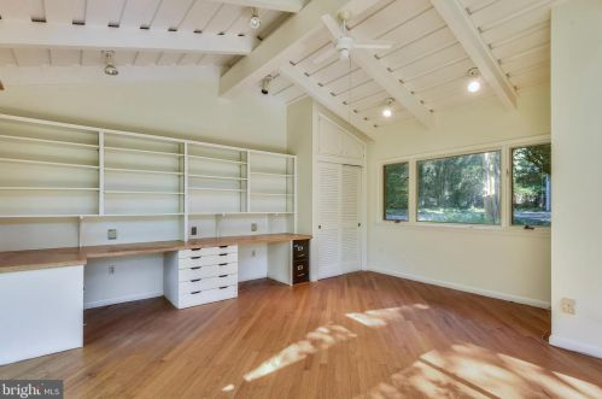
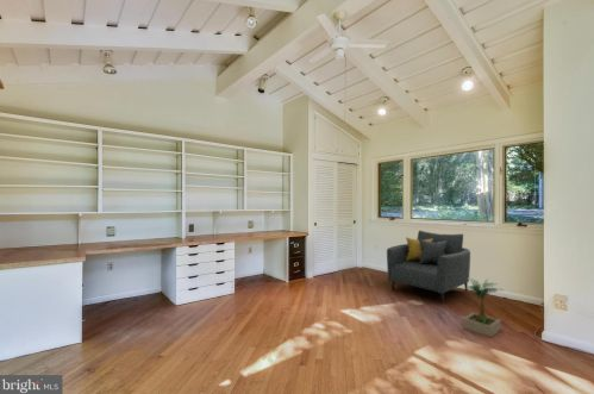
+ armchair (429, 262)
+ potted plant (482, 305)
